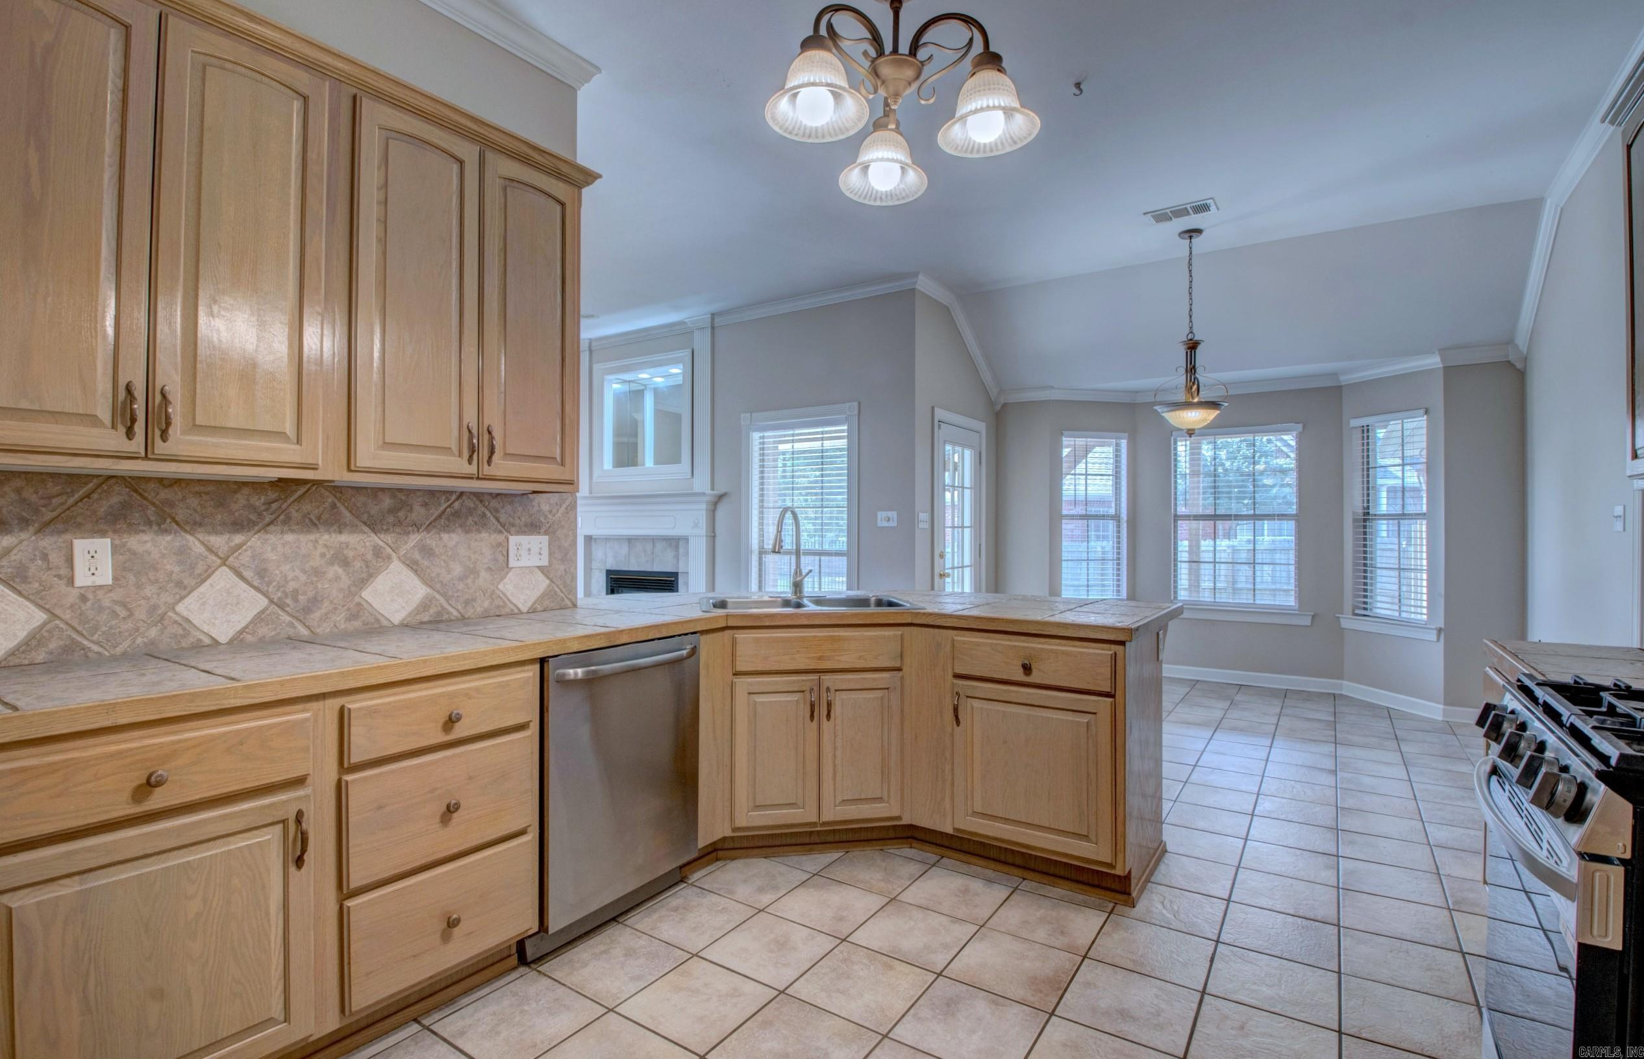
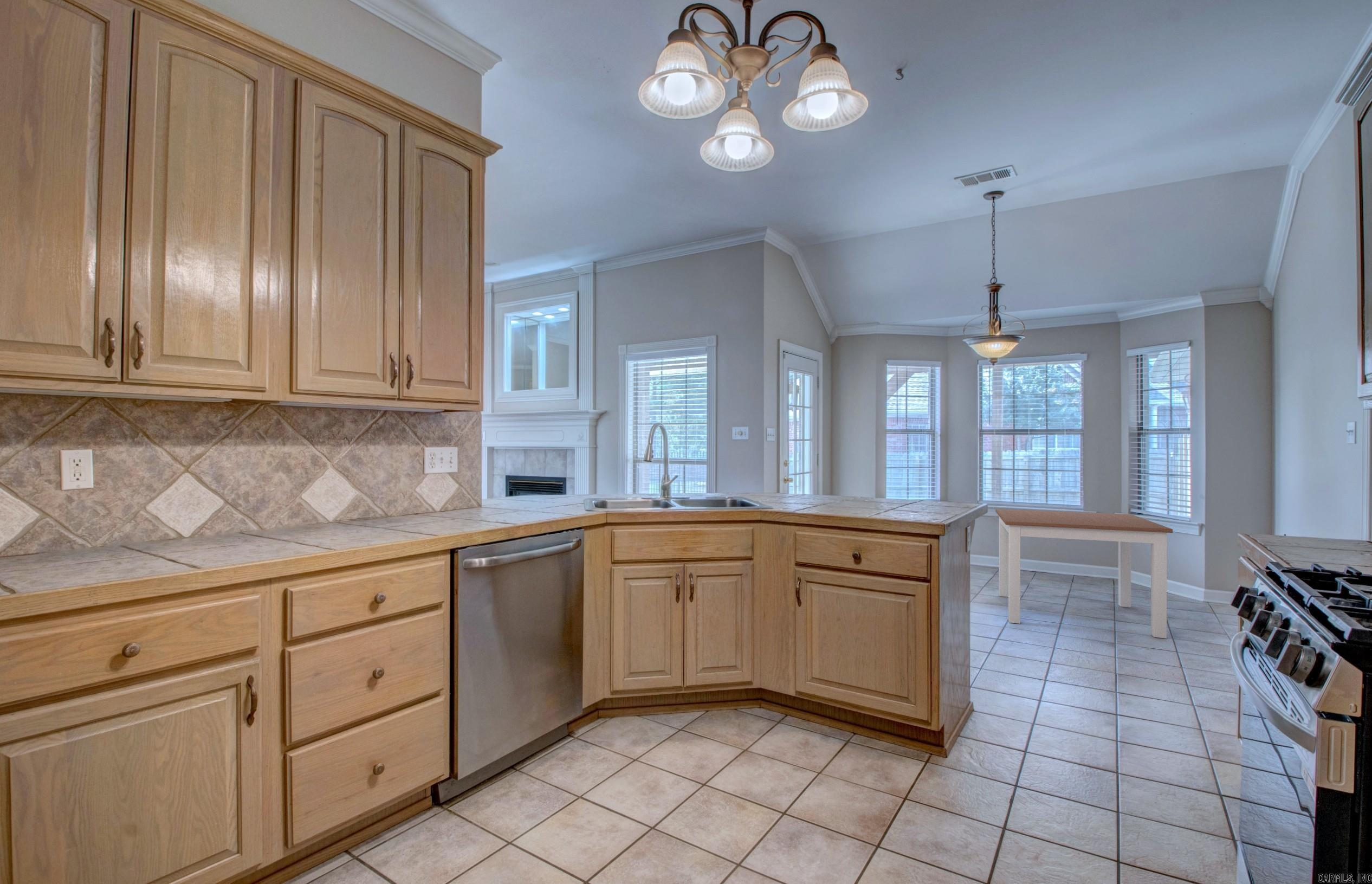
+ dining table (1072, 539)
